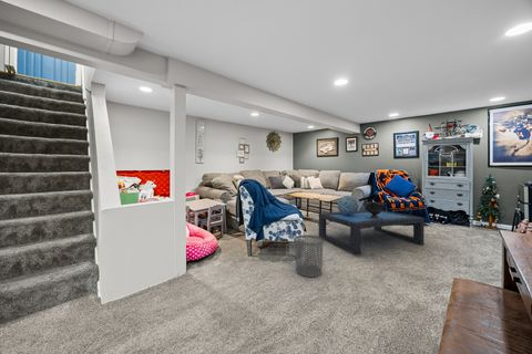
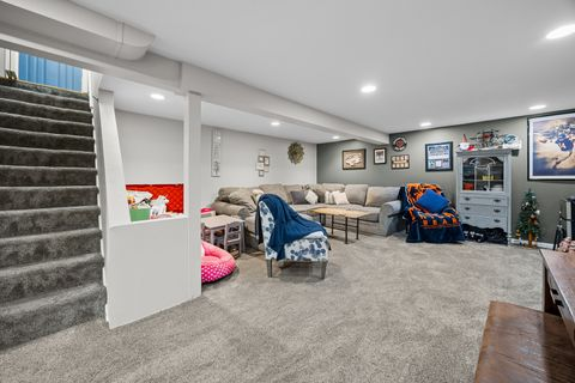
- coffee table (368, 227)
- decorative urn (375, 209)
- waste bin (308, 254)
- decorative globe (347, 205)
